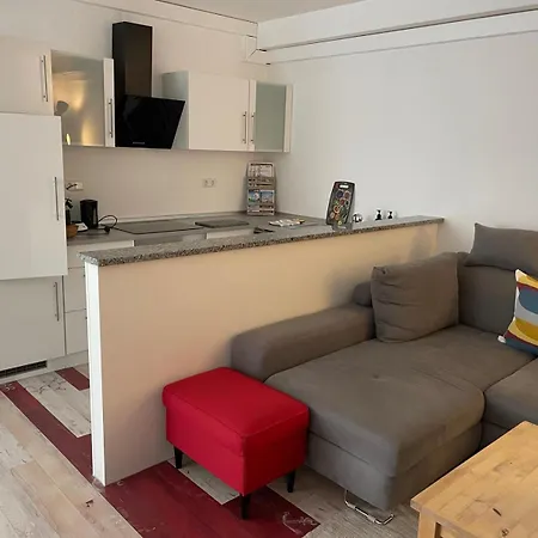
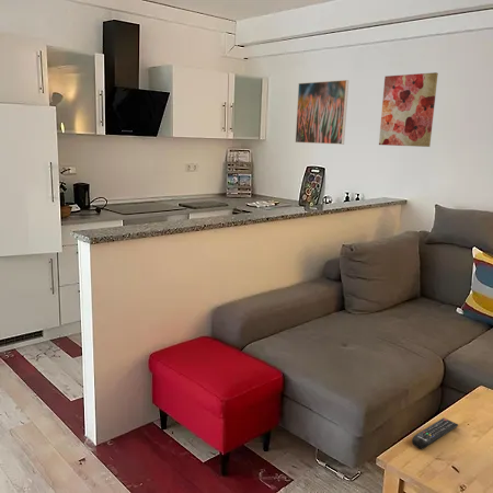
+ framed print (320, 113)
+ remote control (435, 432)
+ wall art (406, 111)
